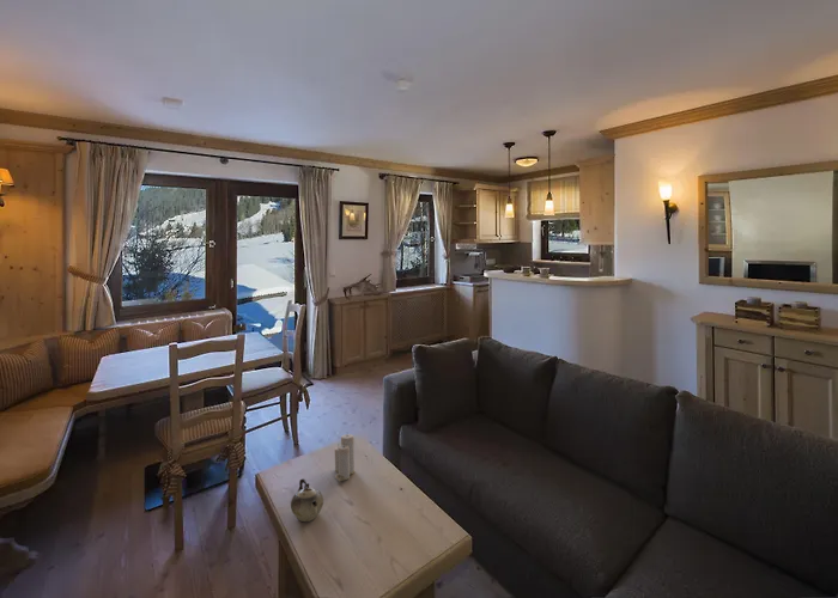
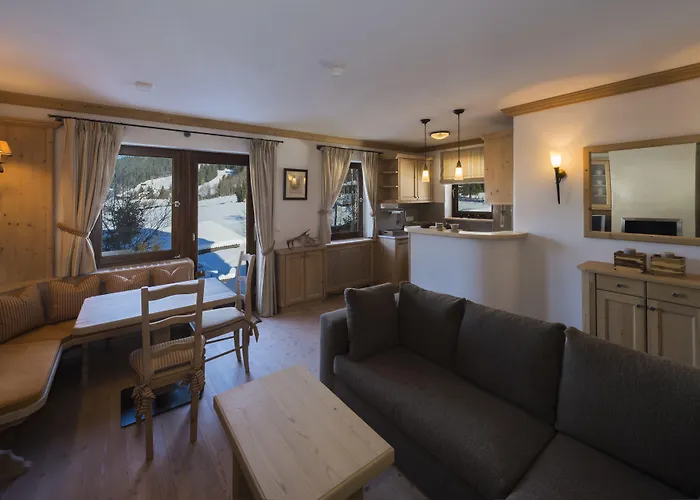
- candle (344, 452)
- teapot (308, 501)
